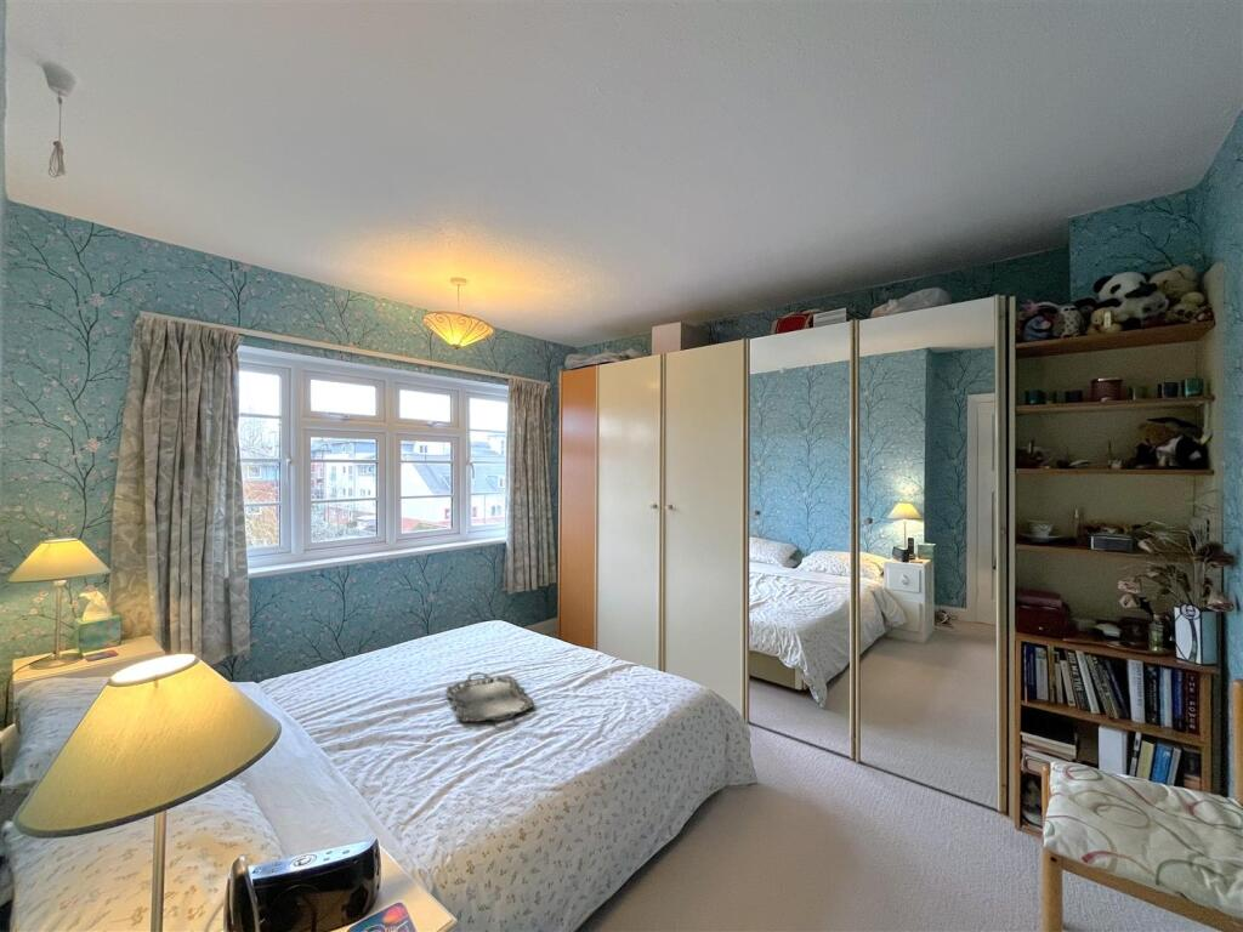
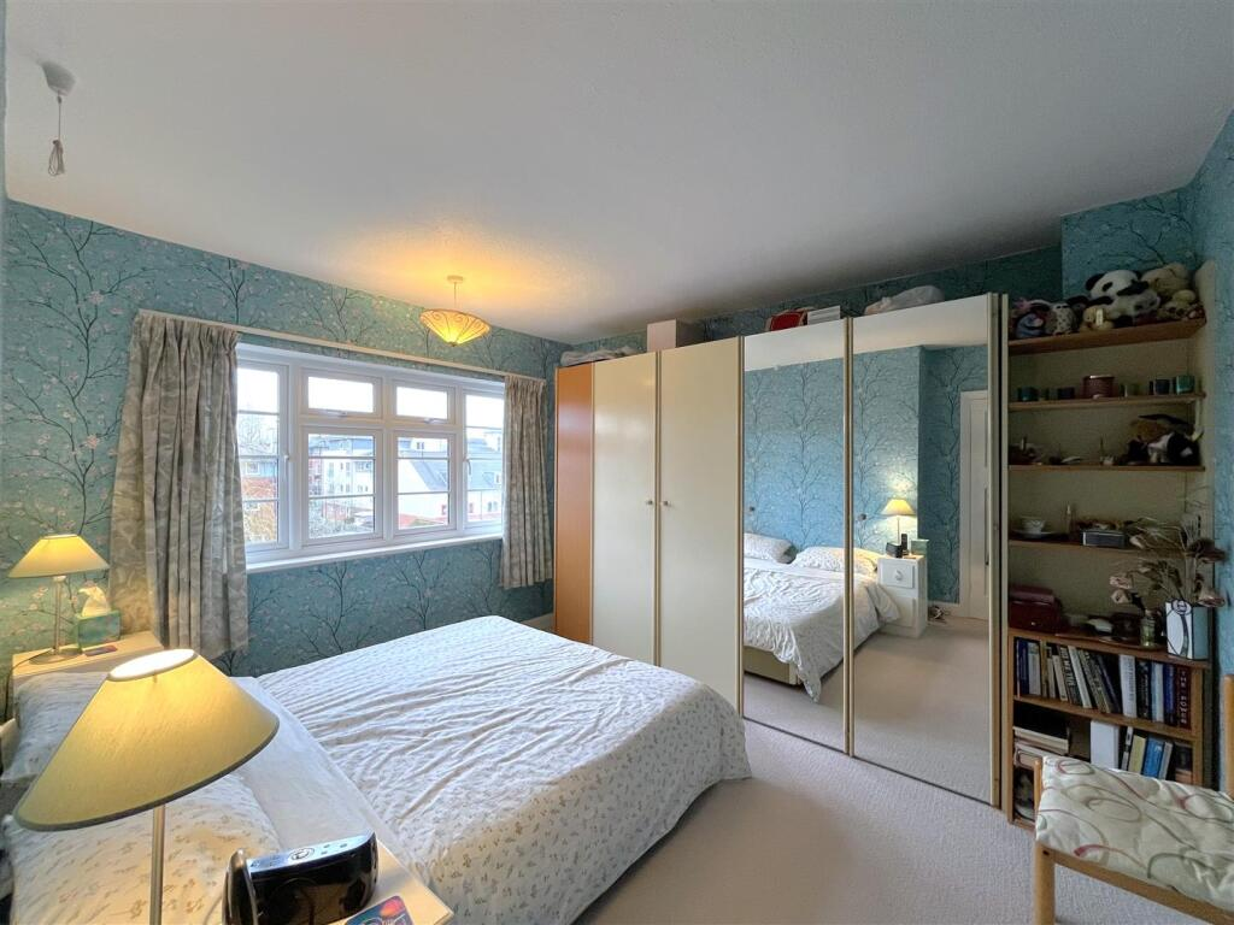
- serving tray (488, 697)
